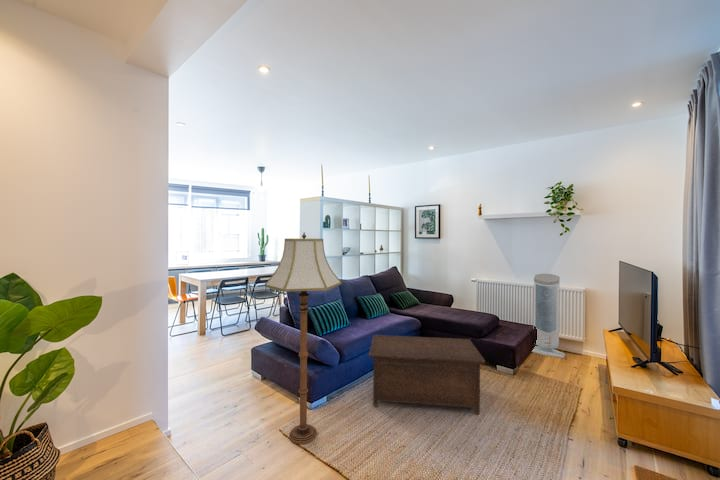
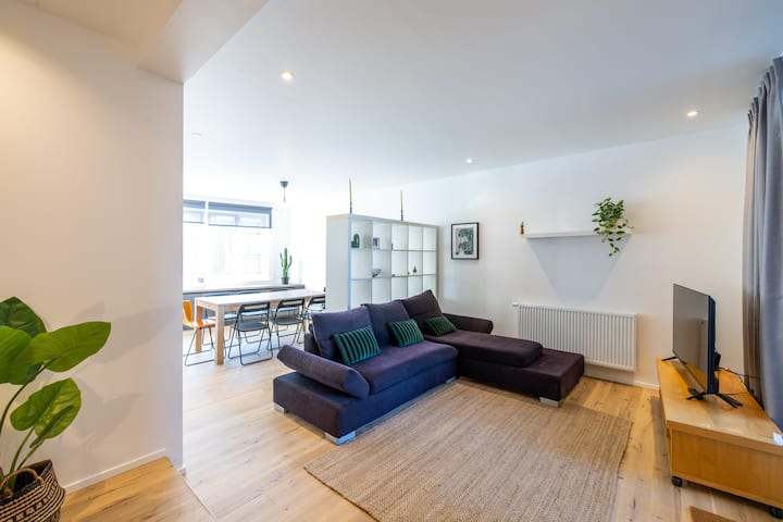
- floor lamp (303, 333)
- air purifier (546, 313)
- cabinet (422, 370)
